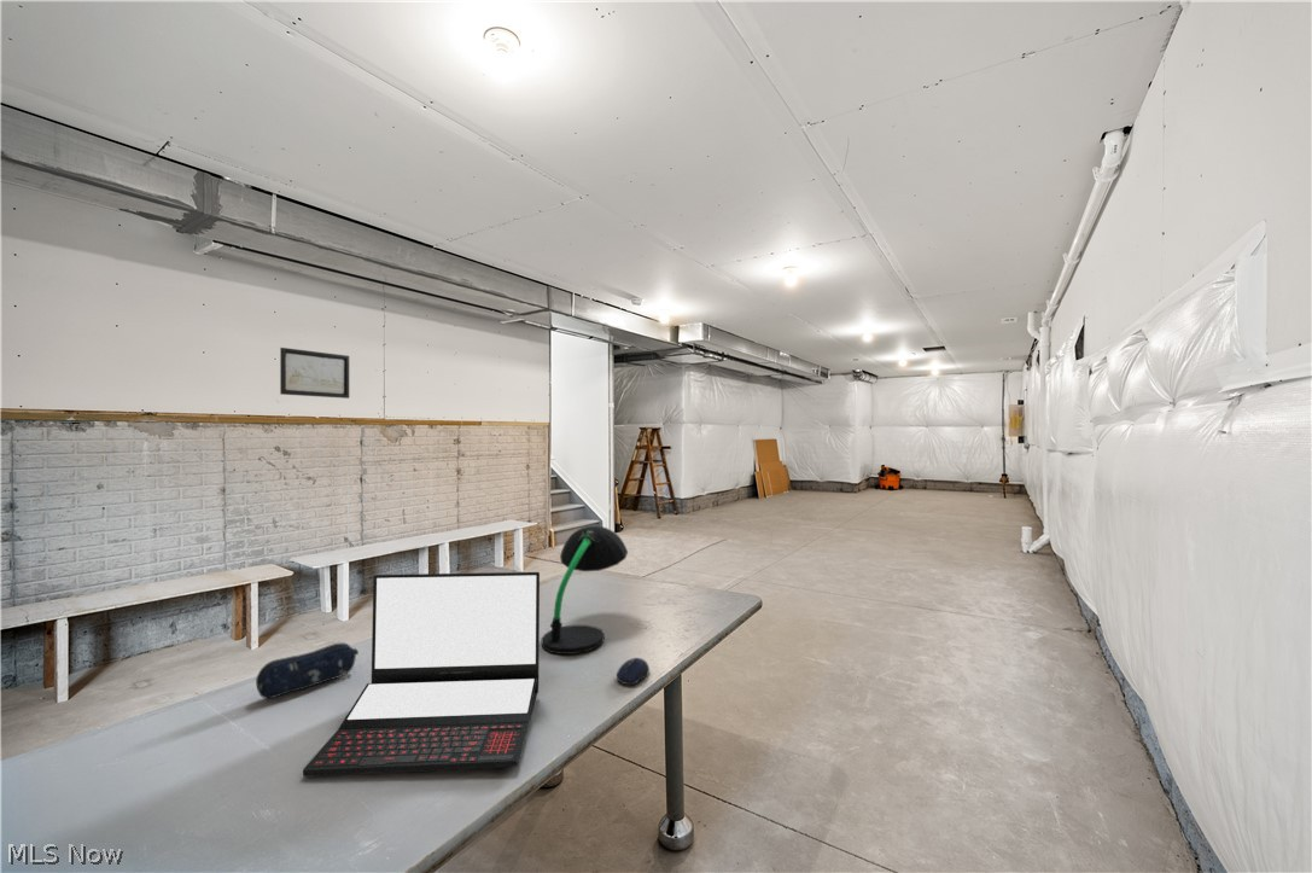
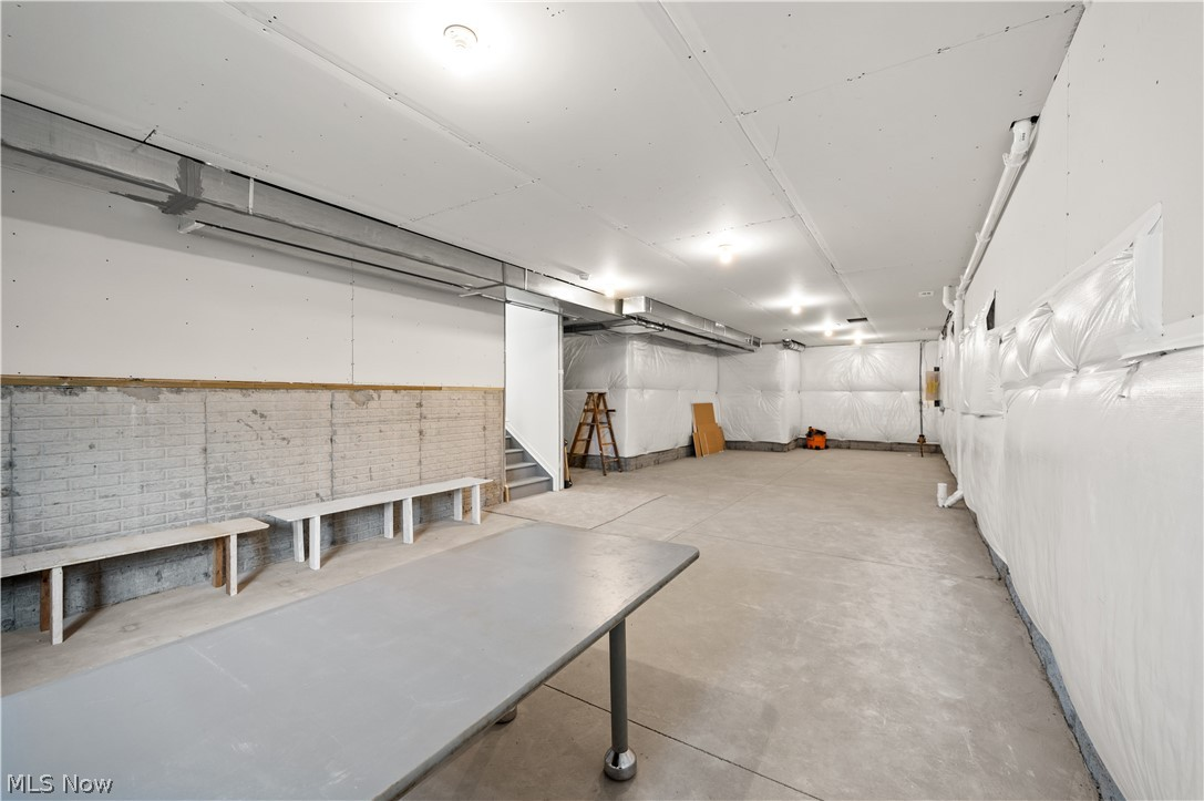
- computer mouse (632, 668)
- pencil case (308, 669)
- wall art (316, 373)
- laptop (437, 660)
- desk lamp (583, 570)
